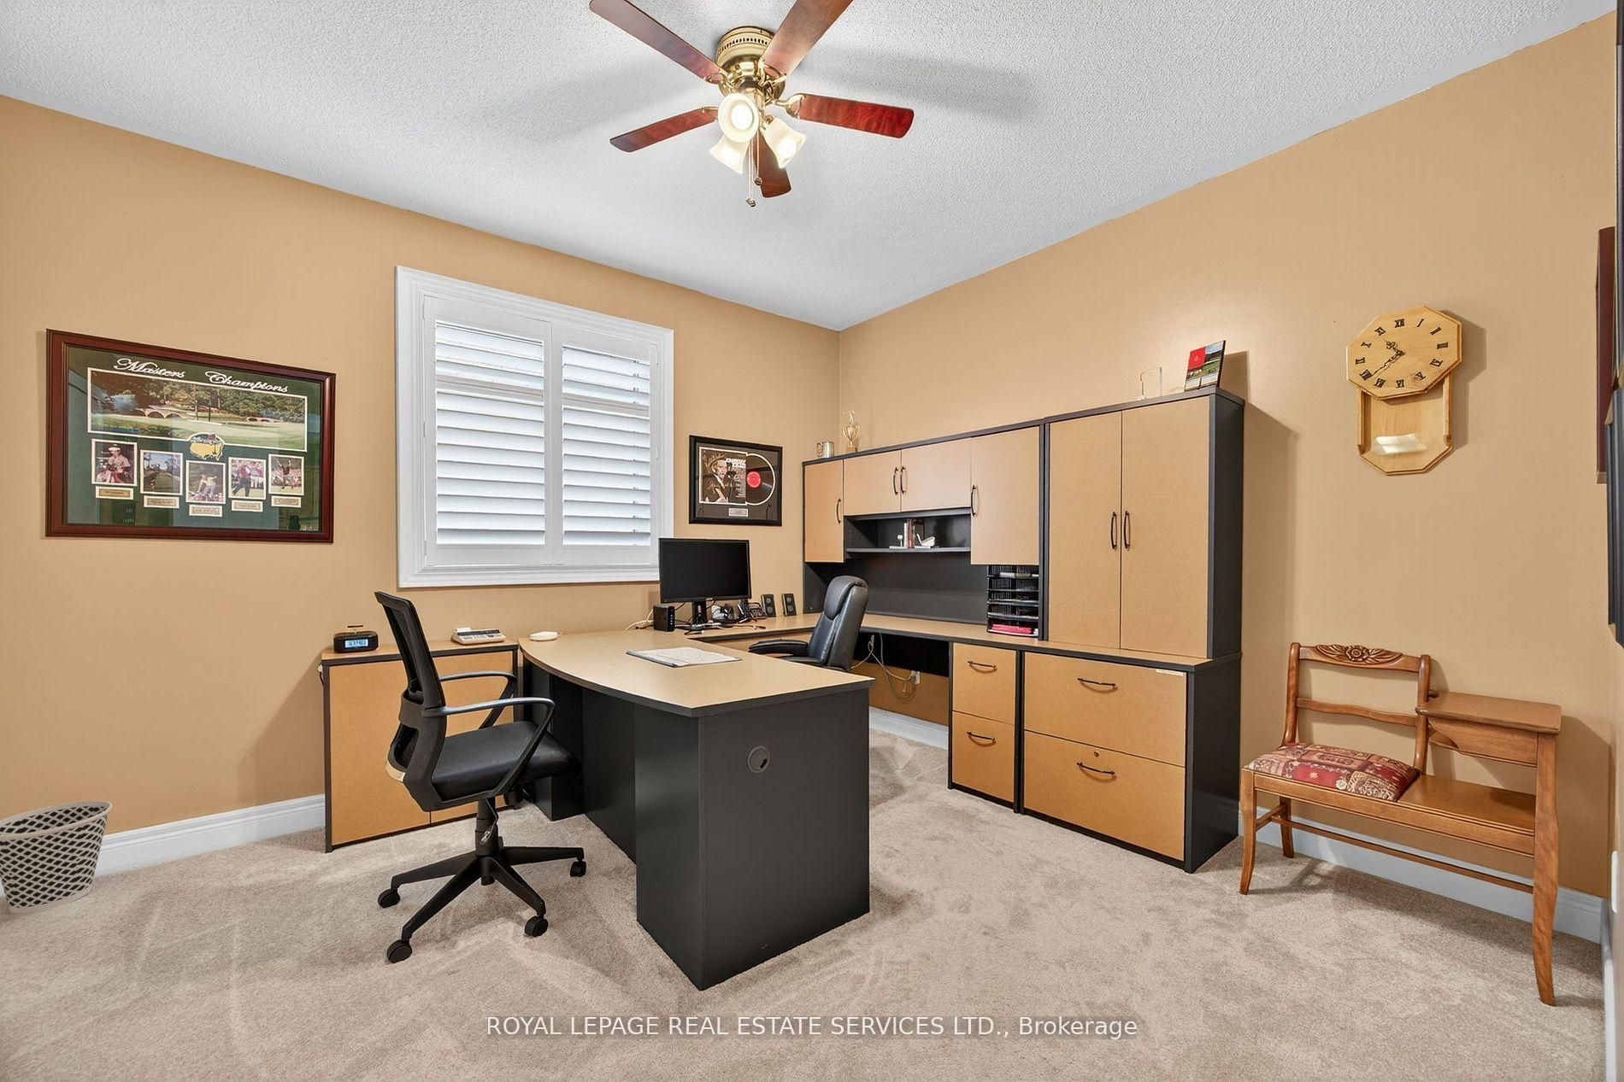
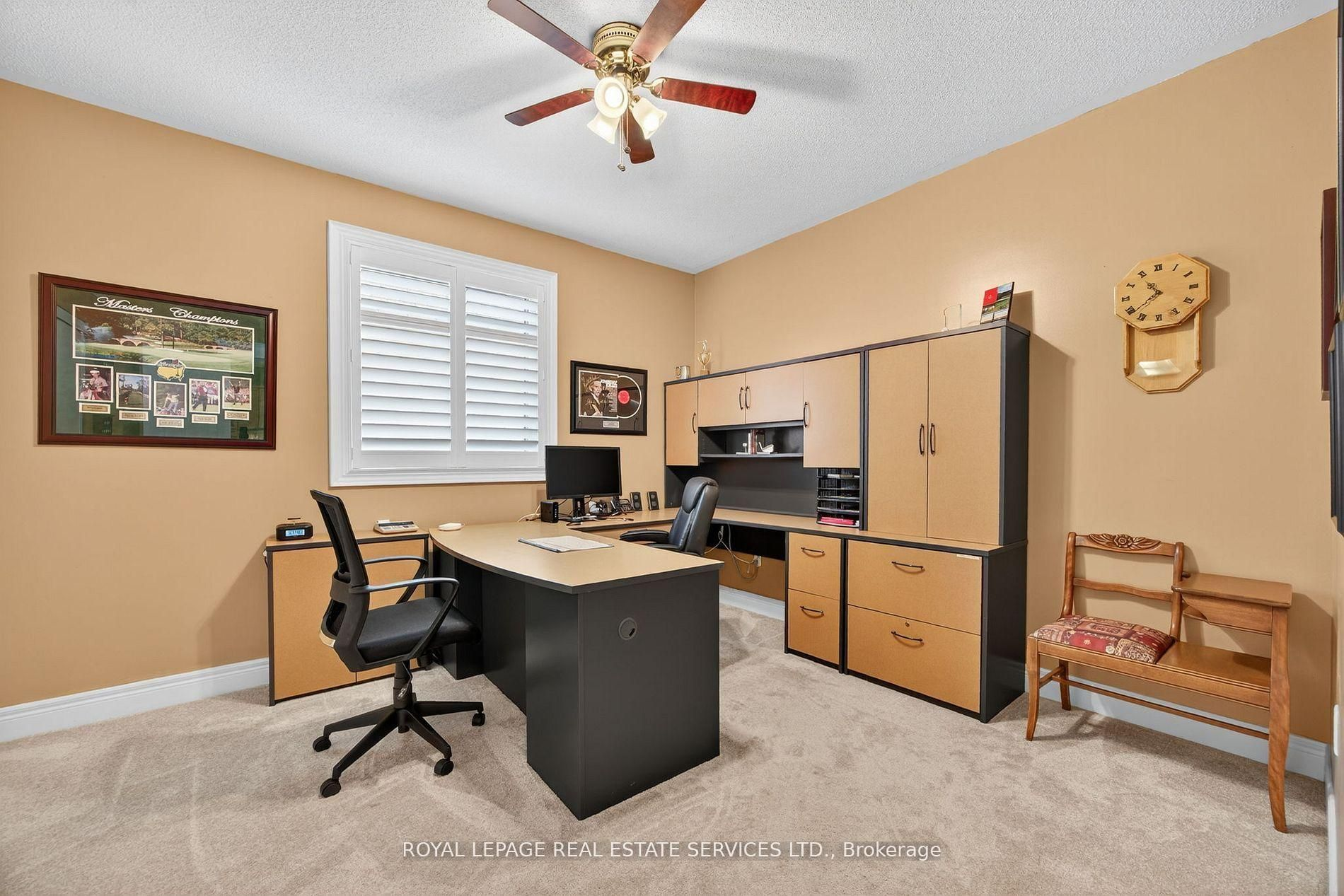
- wastebasket (51, 857)
